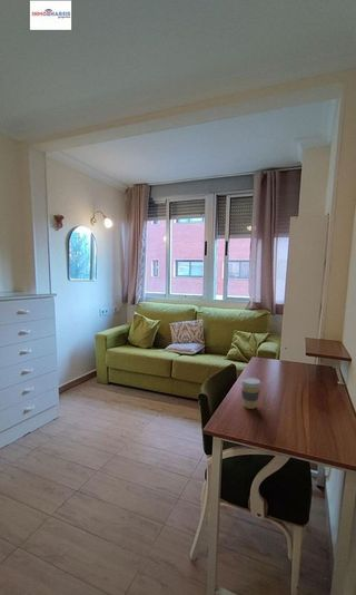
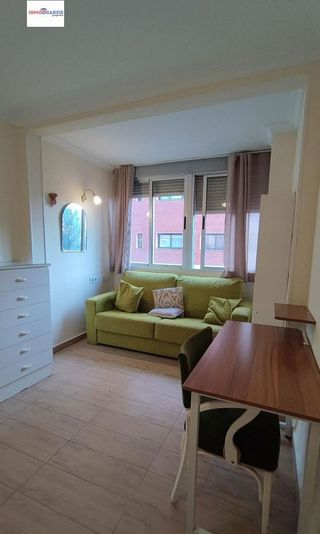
- coffee cup (250, 392)
